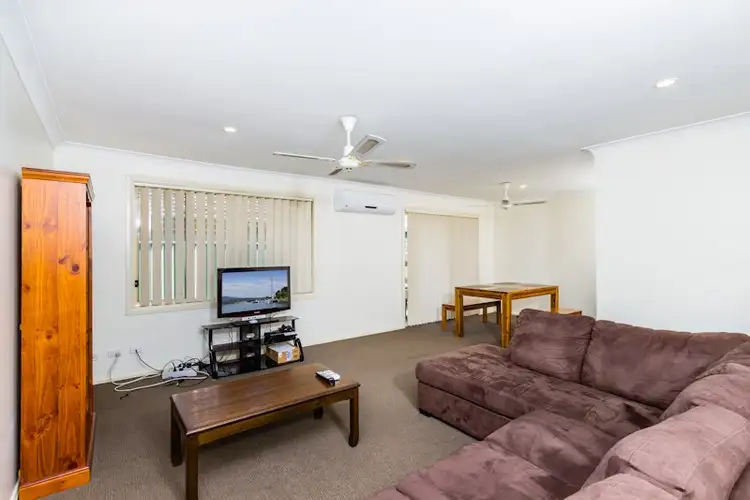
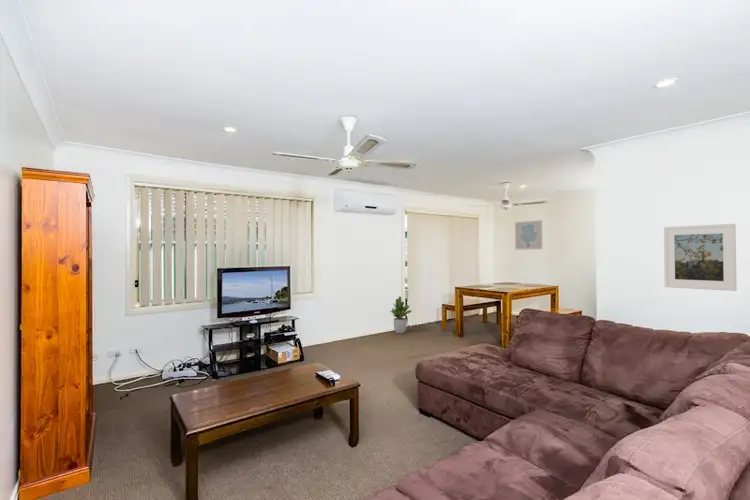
+ wall art (528, 235)
+ potted plant (400, 314)
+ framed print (698, 257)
